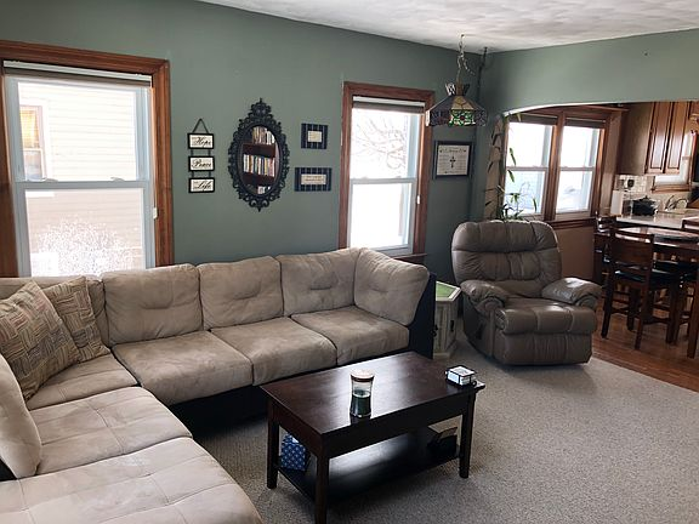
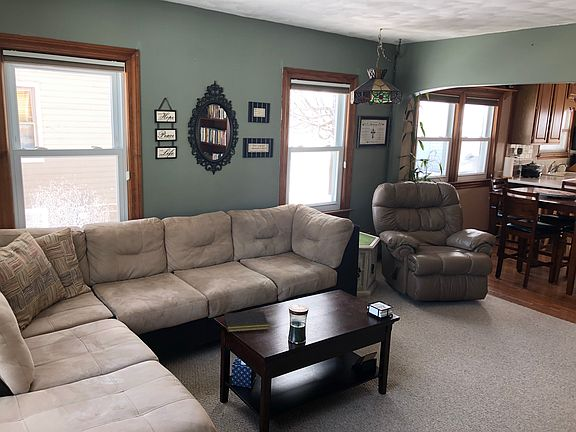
+ notepad (246, 321)
